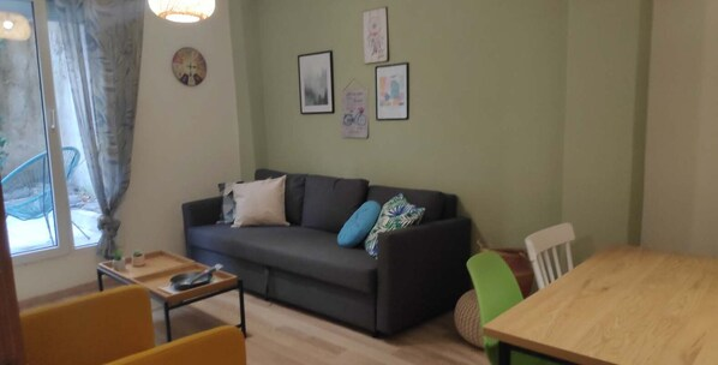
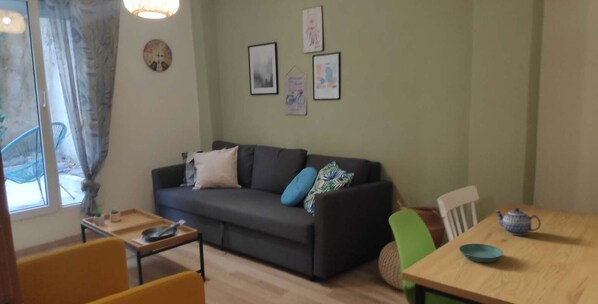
+ saucer (480, 253)
+ teapot (516, 220)
